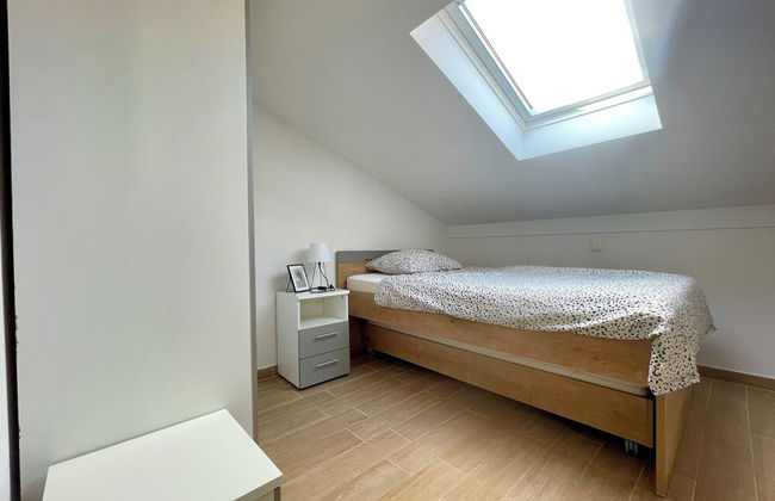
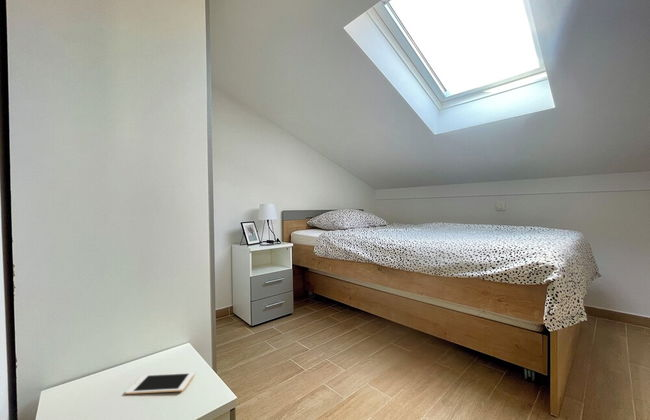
+ cell phone (161, 382)
